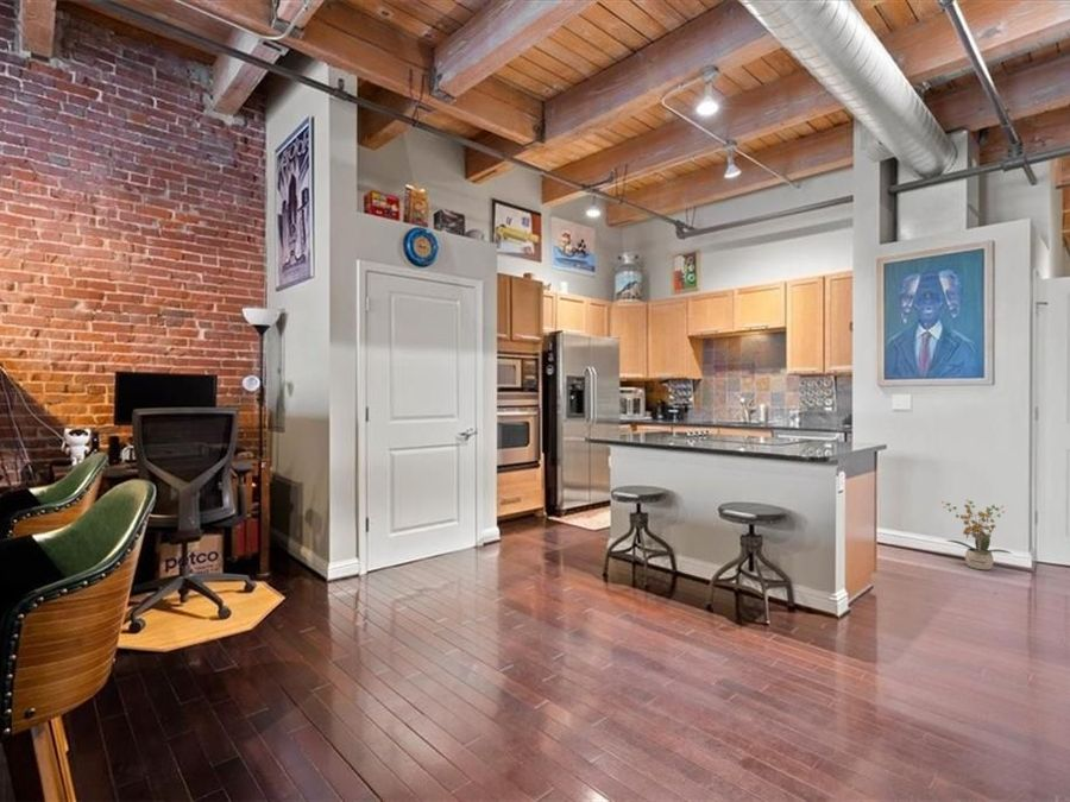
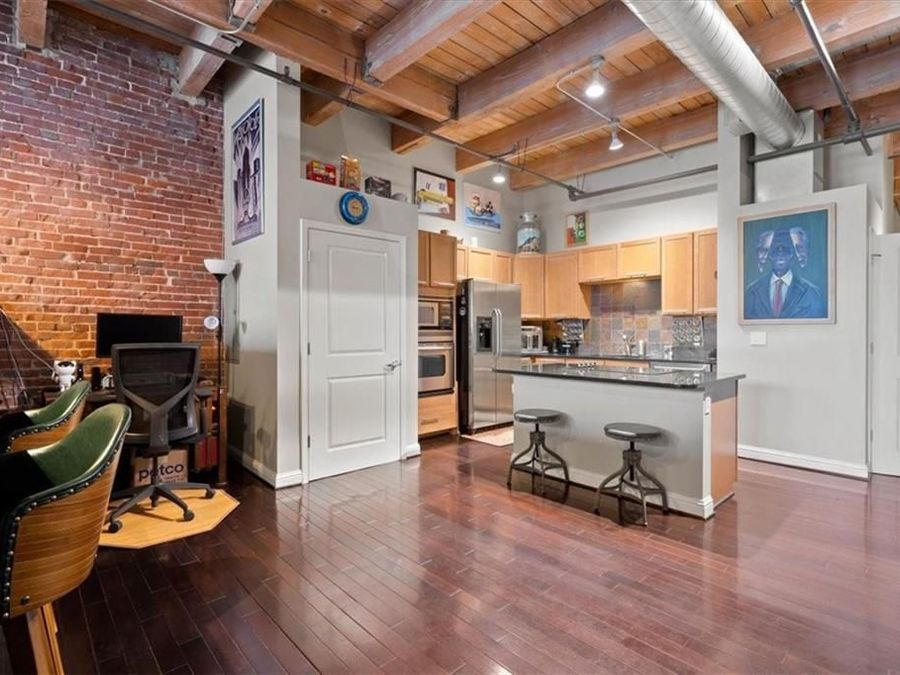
- potted plant (976, 533)
